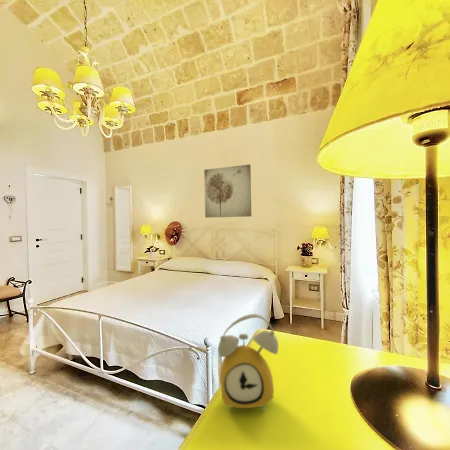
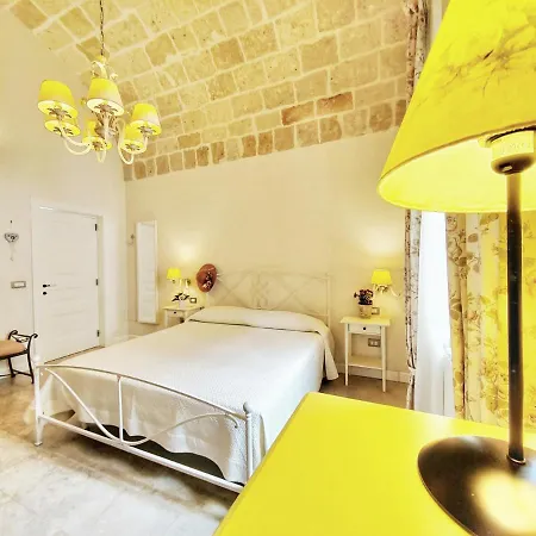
- alarm clock (247, 353)
- wall art (226, 192)
